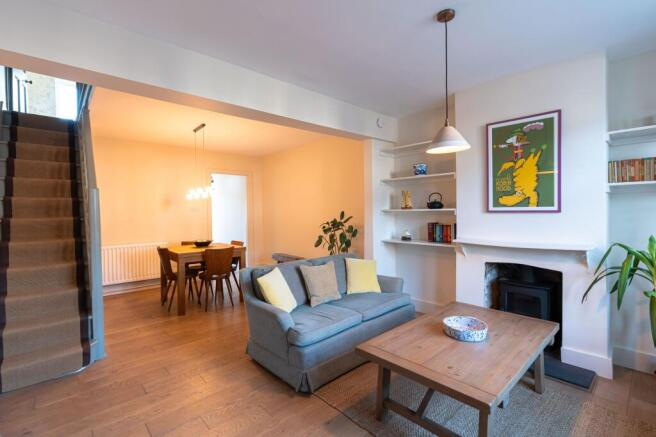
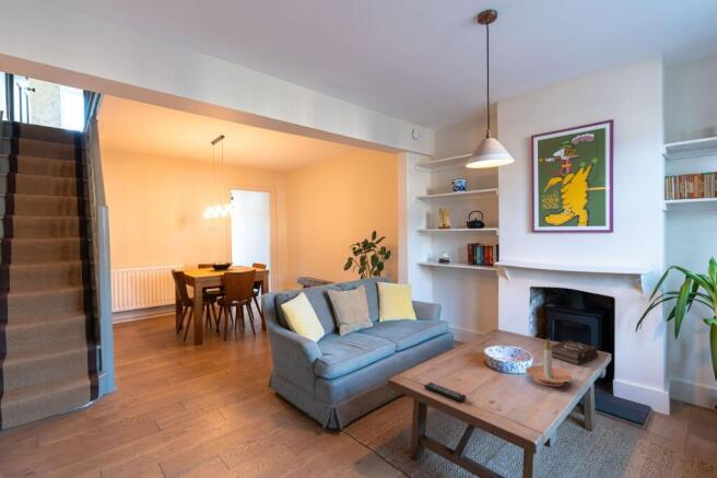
+ candle holder (548, 359)
+ remote control (444, 392)
+ hardback book (573, 351)
